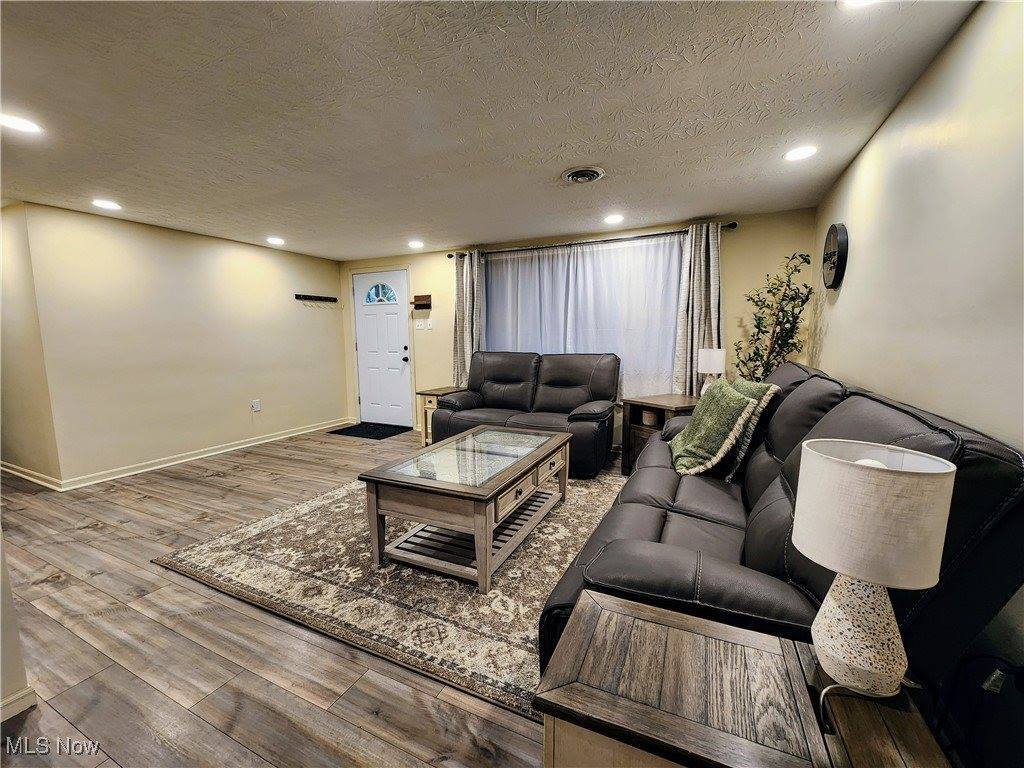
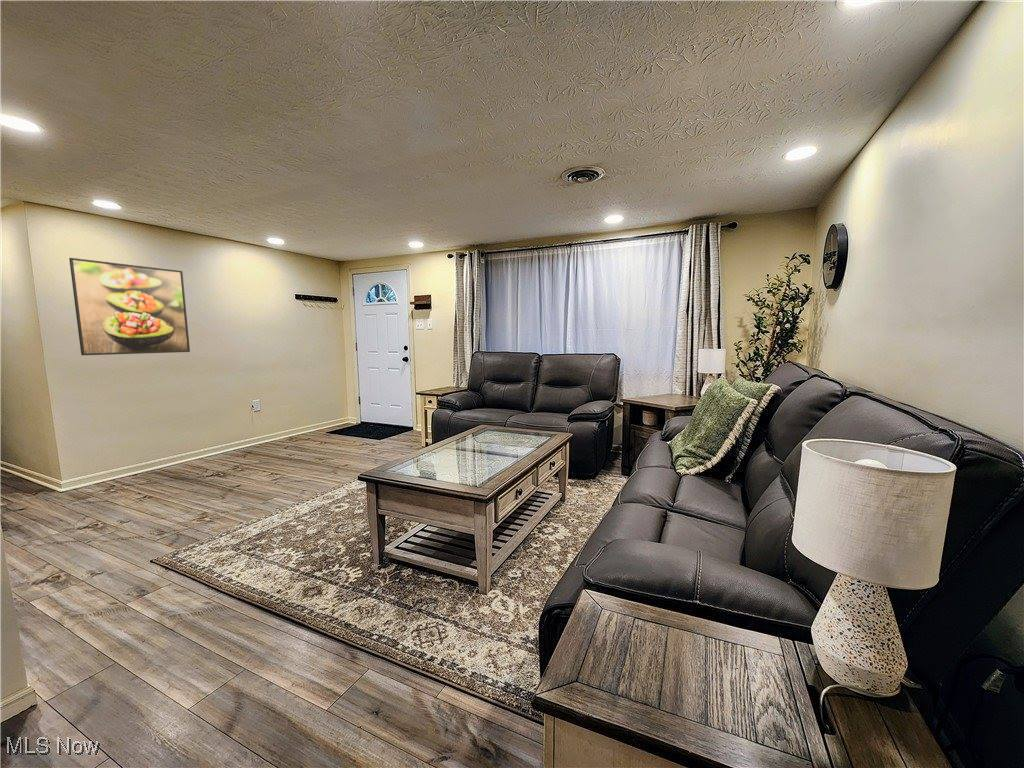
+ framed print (135, 309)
